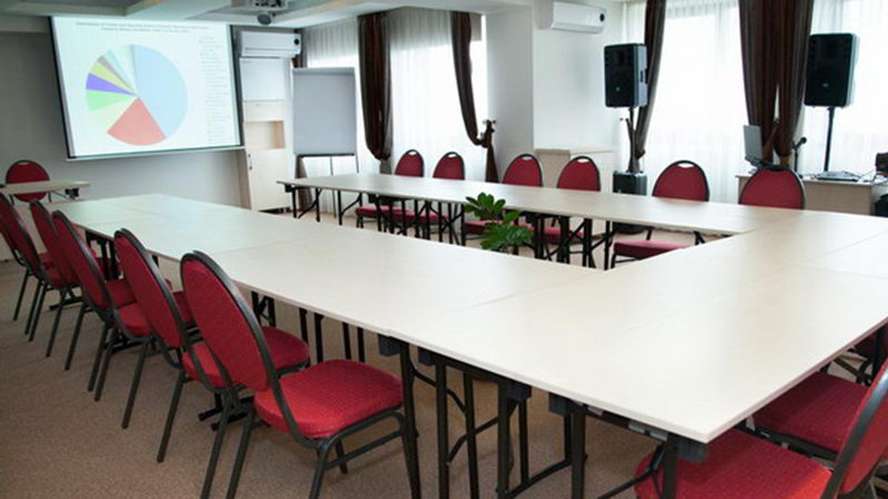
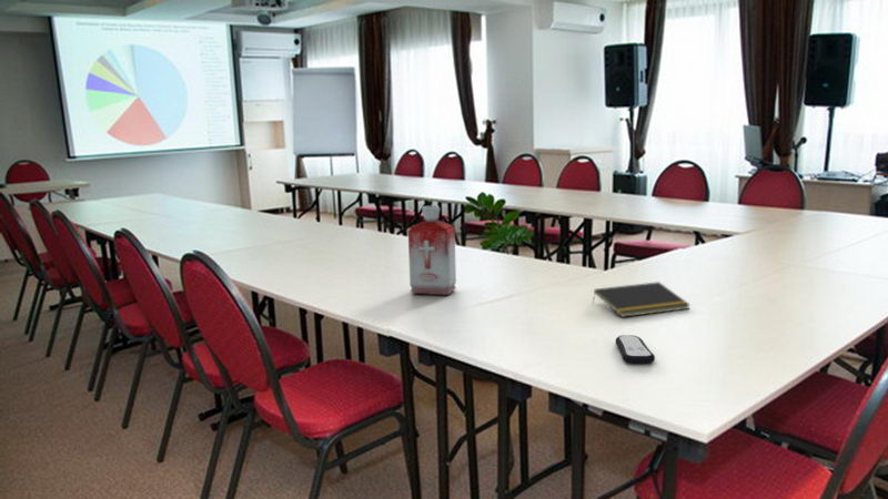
+ remote control (633, 348)
+ bottle (432, 249)
+ notepad (640, 298)
